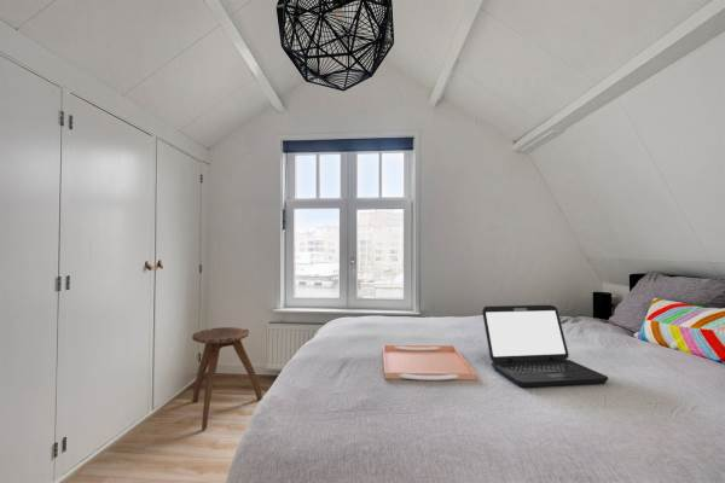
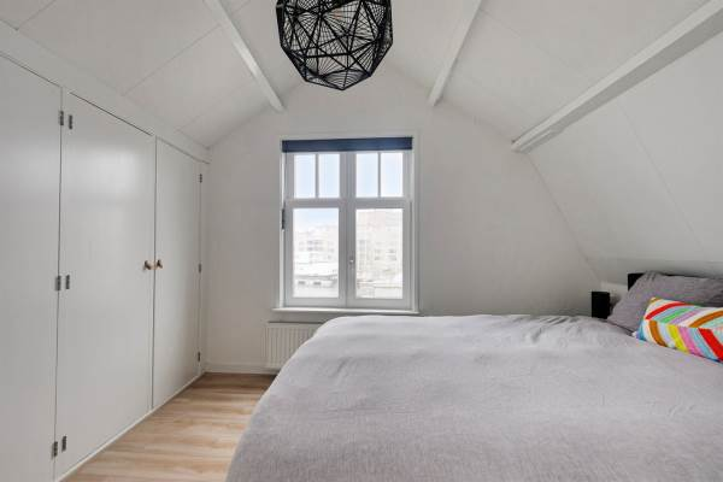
- laptop (540, 341)
- stool (213, 373)
- serving tray (423, 360)
